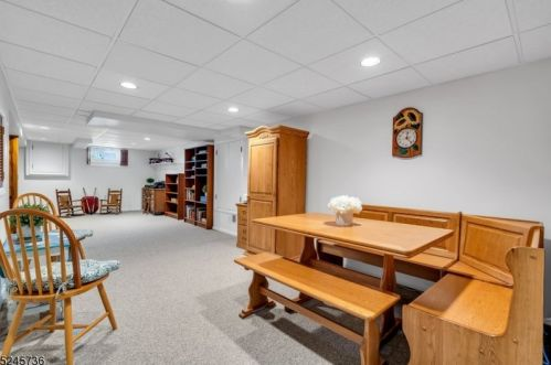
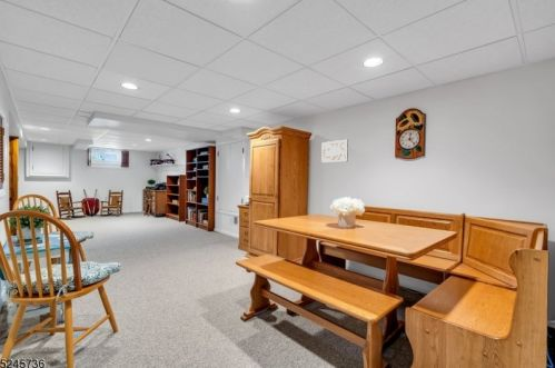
+ wall art (334, 151)
